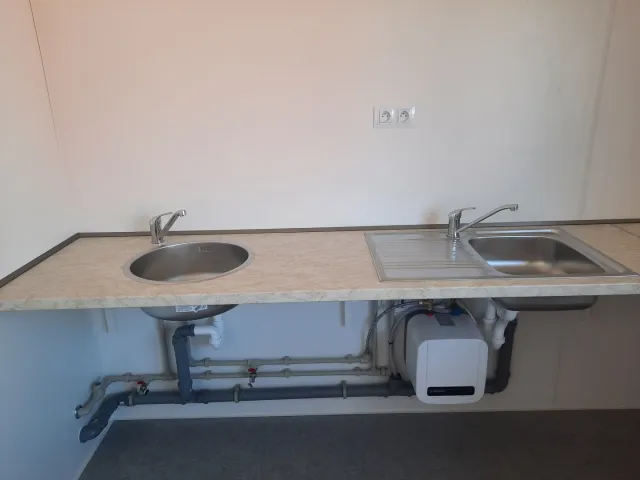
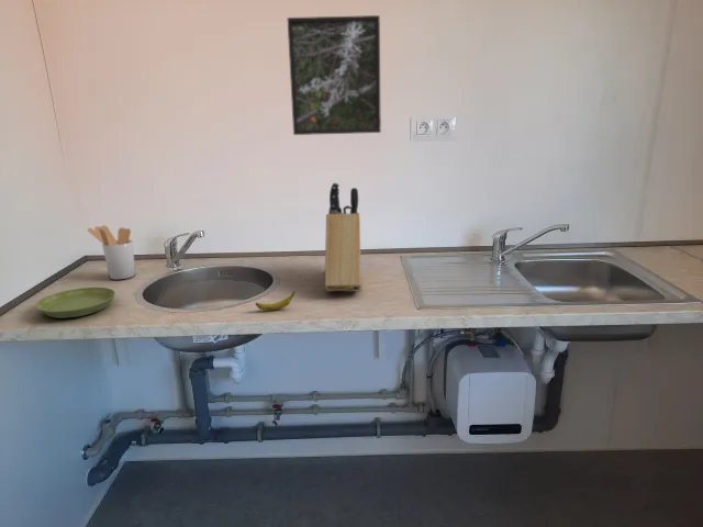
+ saucer (77, 303)
+ utensil holder (112, 250)
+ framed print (335, 77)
+ banana (277, 302)
+ knife block (343, 233)
